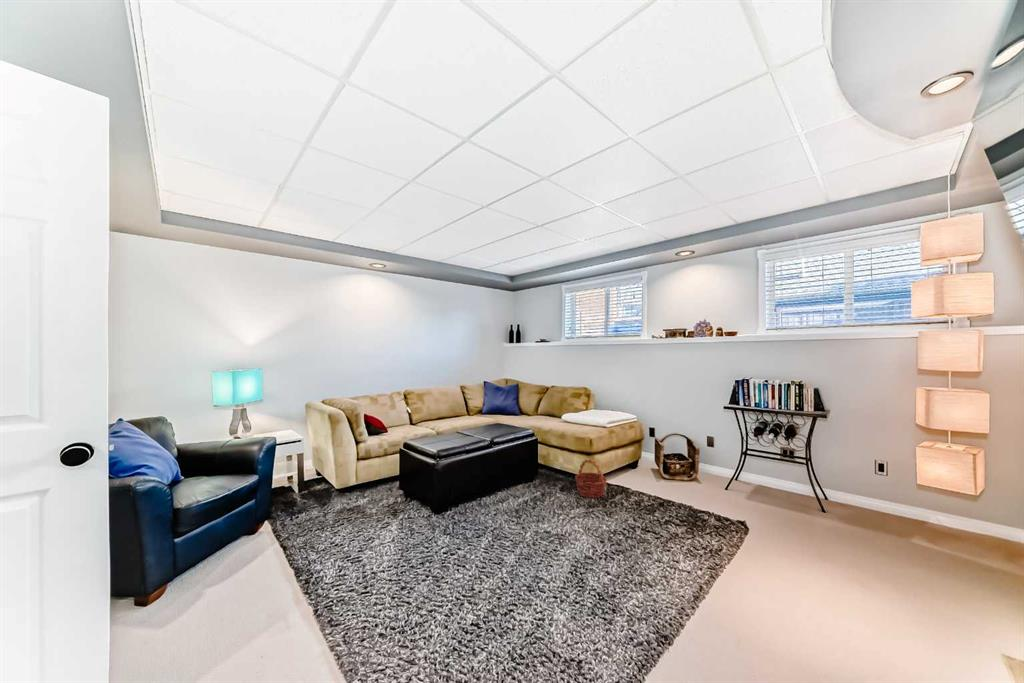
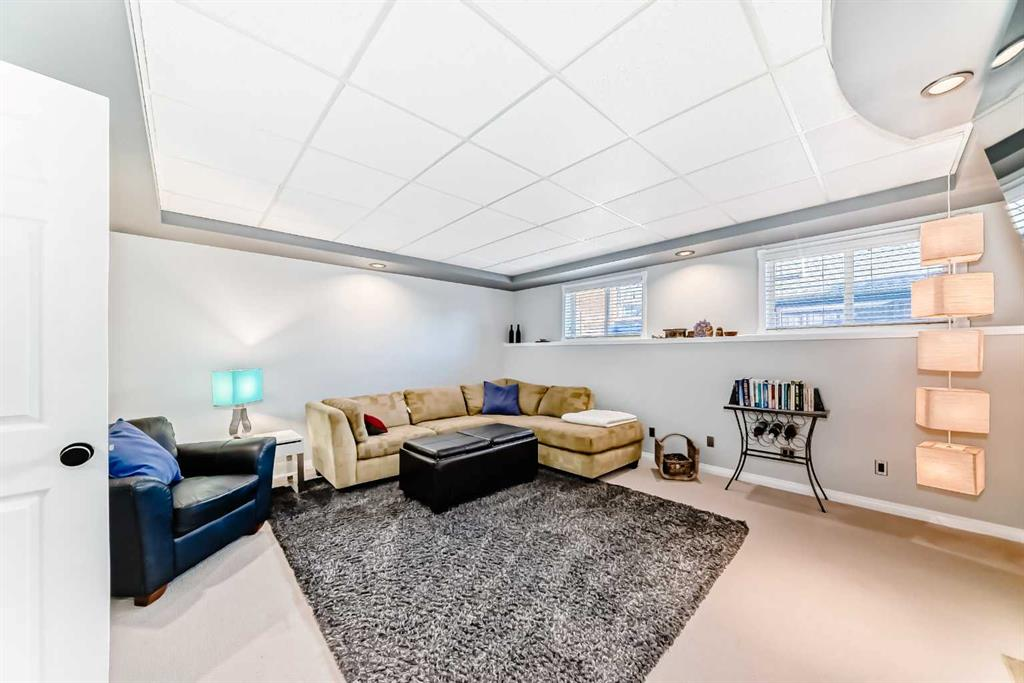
- basket (590, 476)
